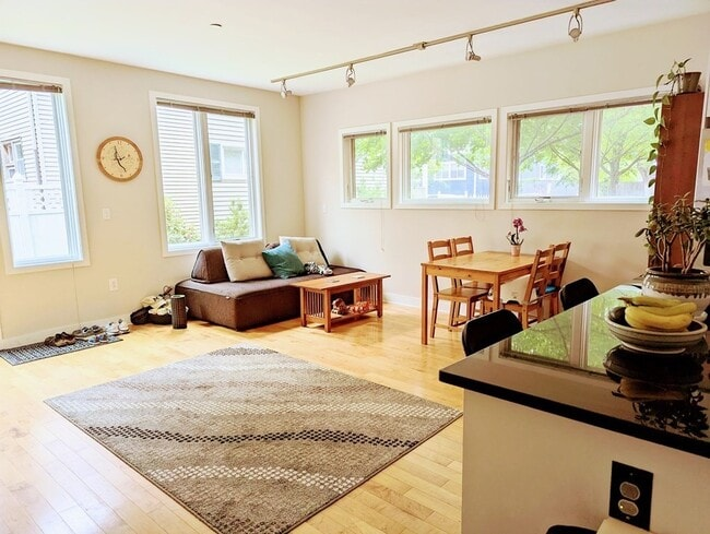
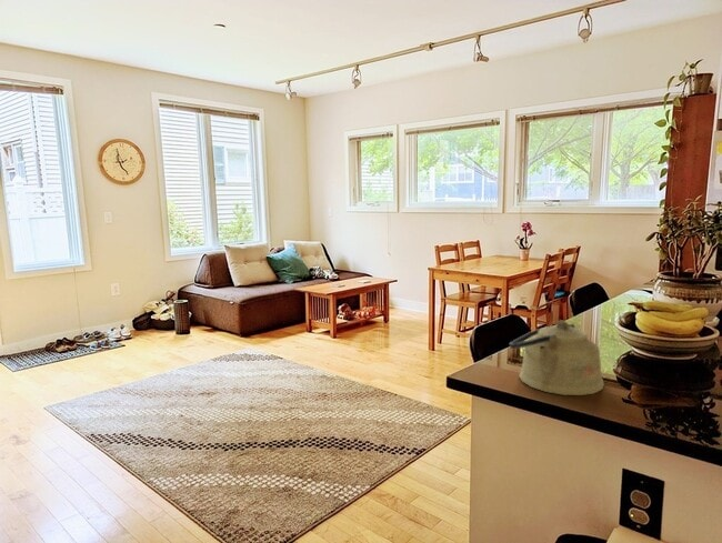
+ kettle (556, 352)
